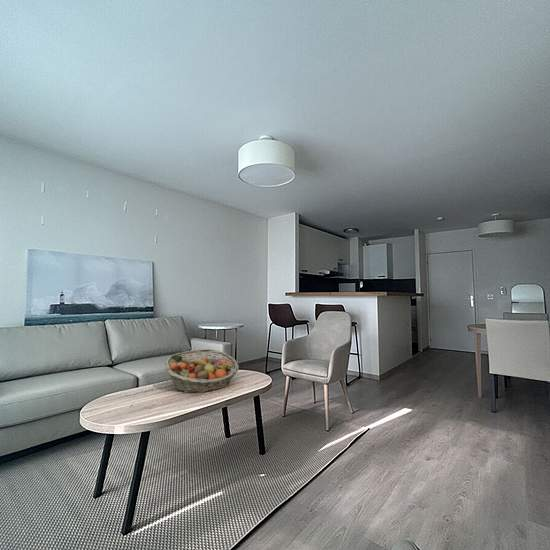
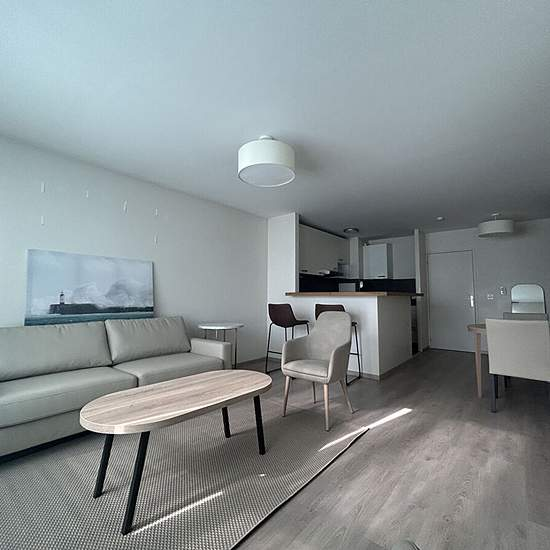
- fruit basket (202, 369)
